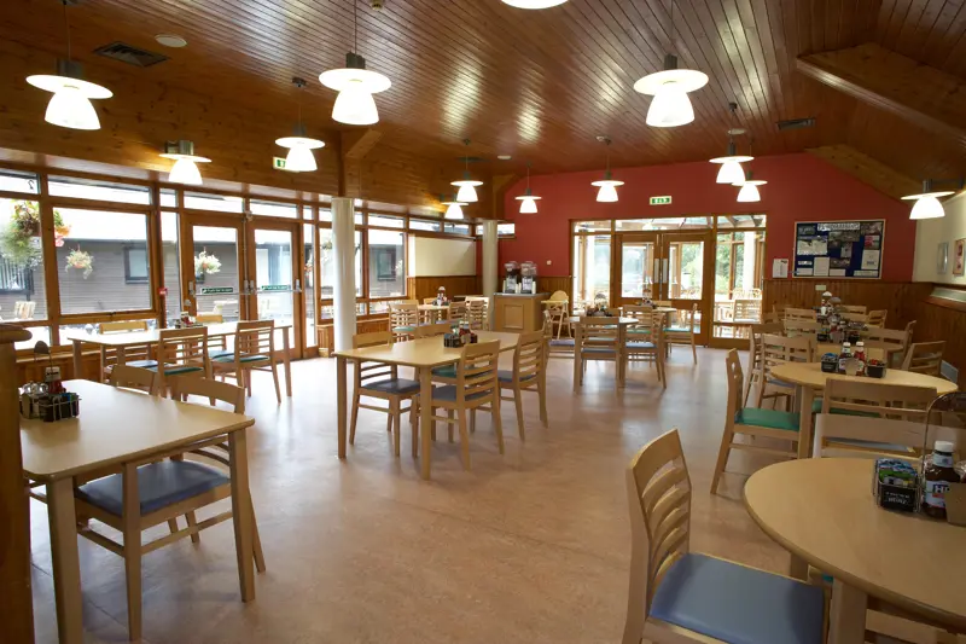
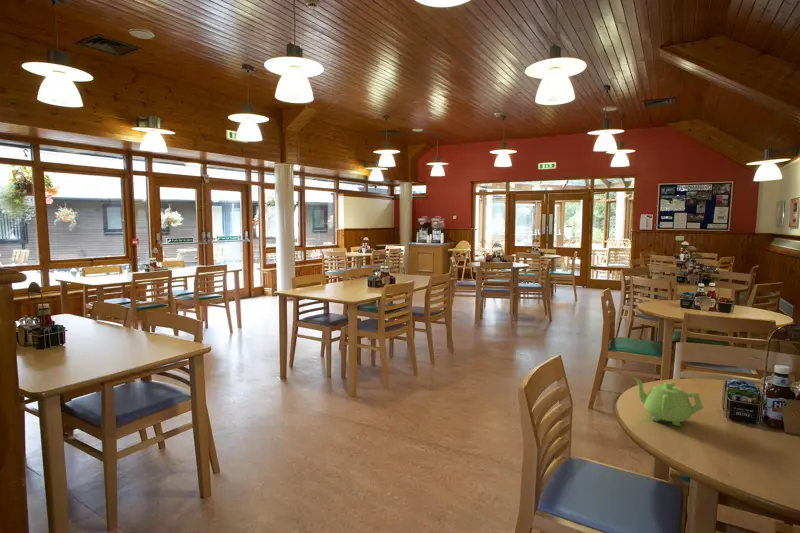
+ teapot (666, 400)
